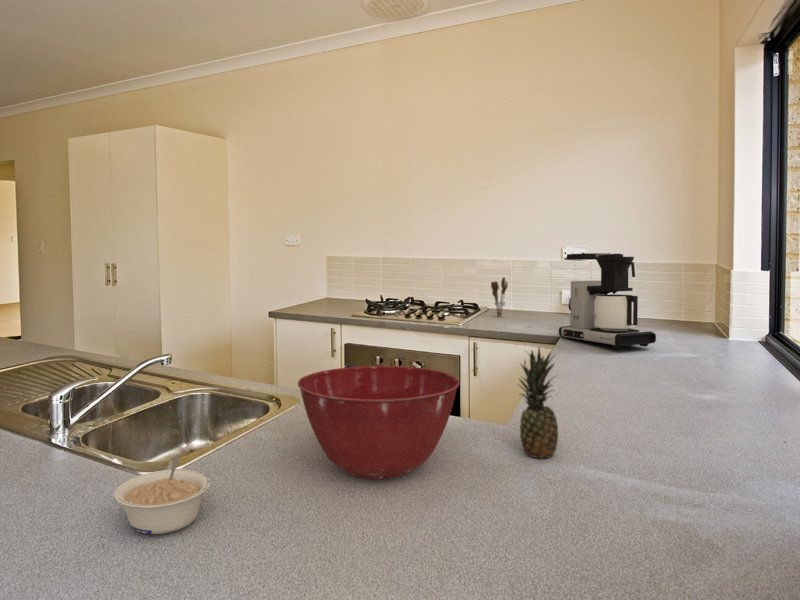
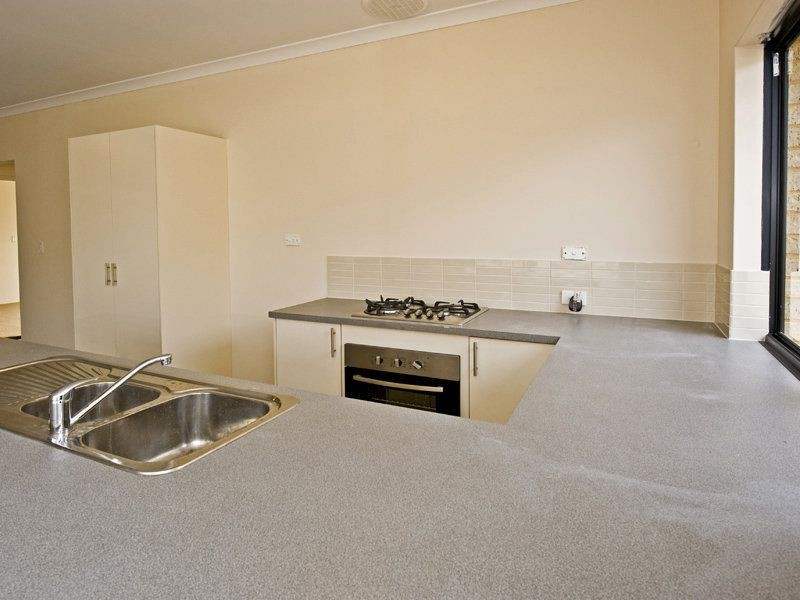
- utensil holder (497, 297)
- coffee maker (604, 298)
- mixing bowl (379, 421)
- legume (162, 498)
- fruit (537, 400)
